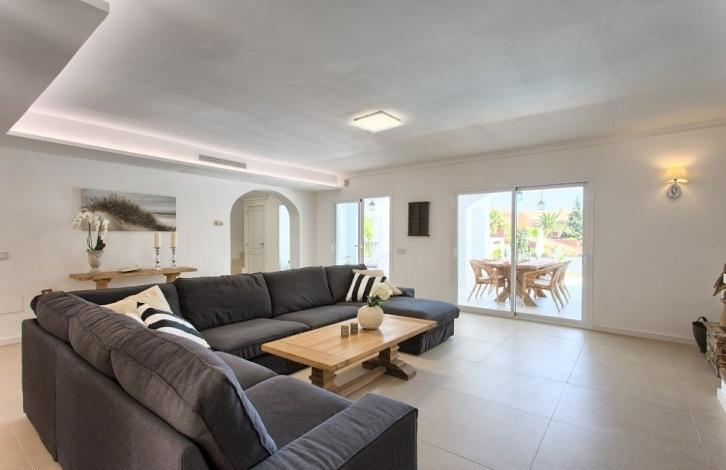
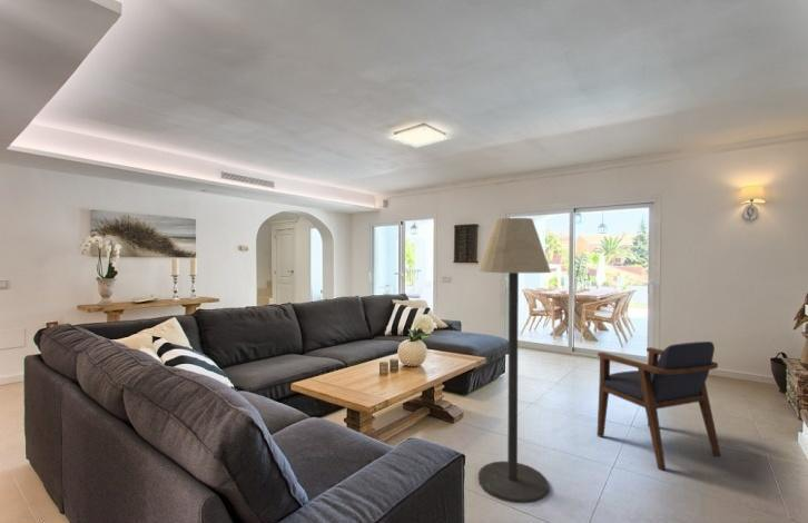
+ armchair (656, 391)
+ floor lamp (513, 351)
